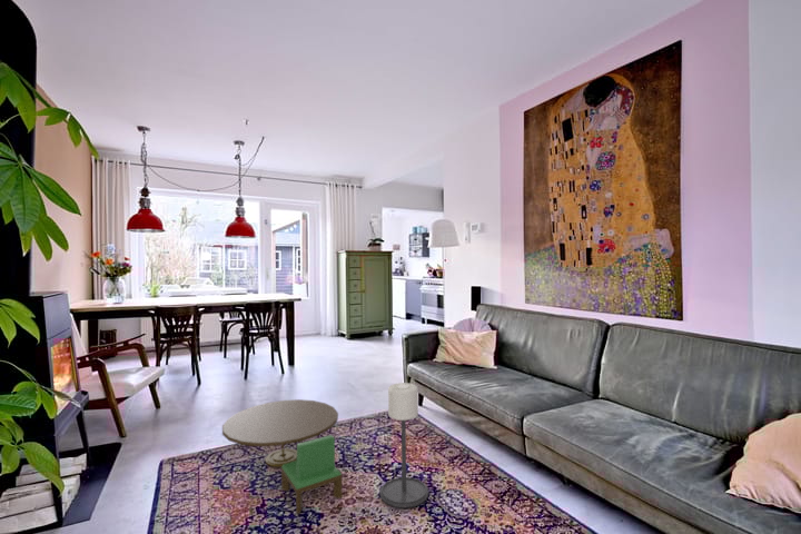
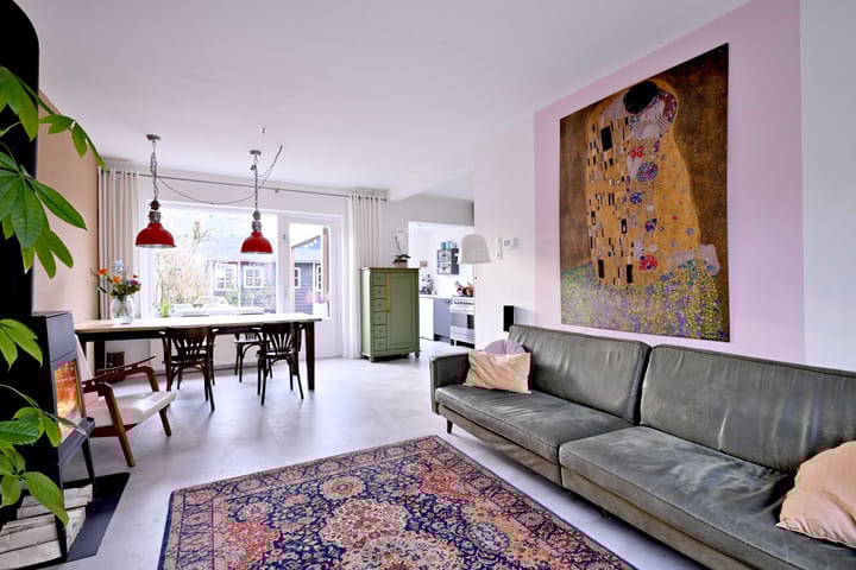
- coffee table (312, 423)
